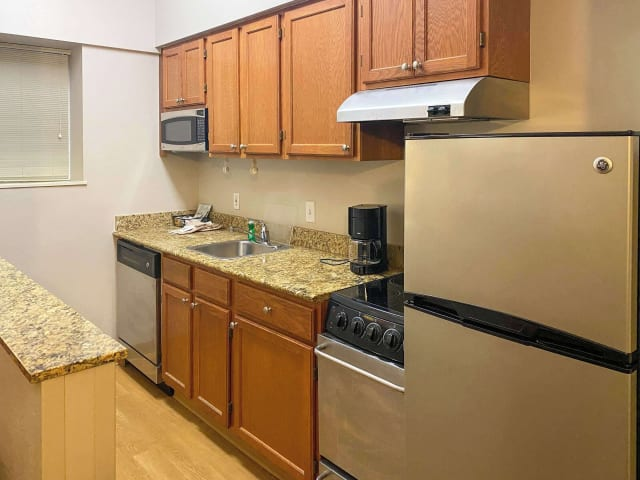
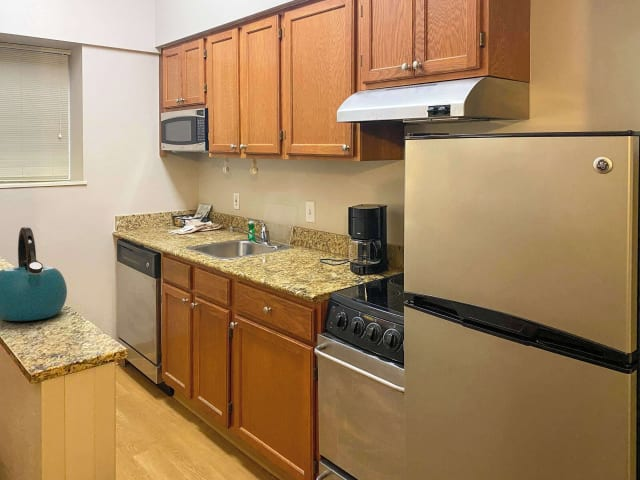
+ kettle (29, 272)
